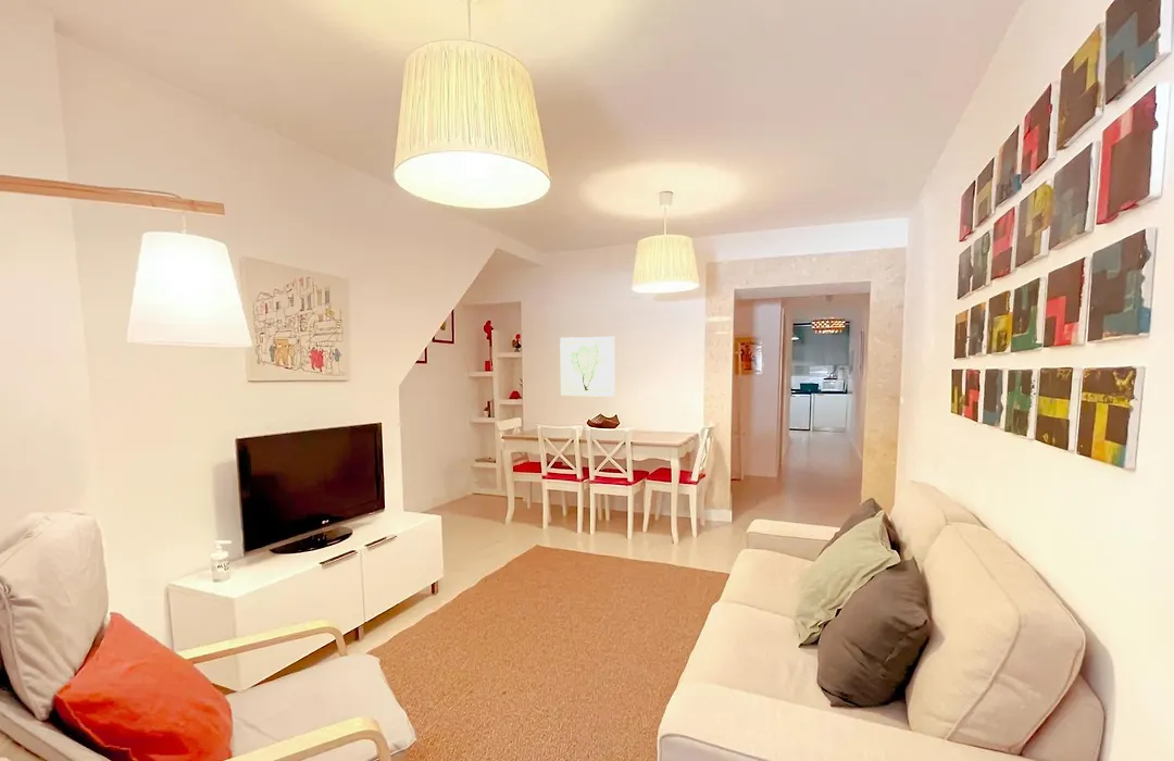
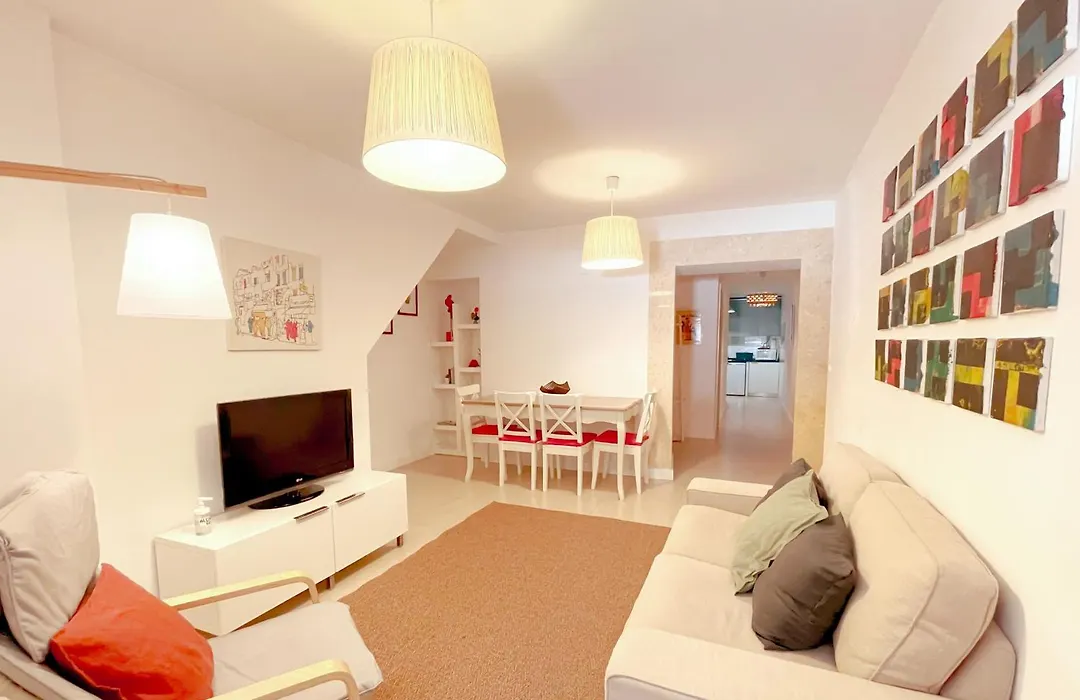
- wall art (587, 366)
